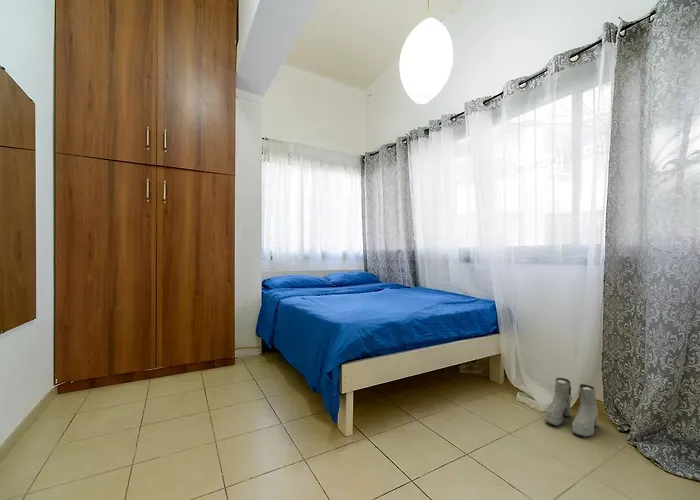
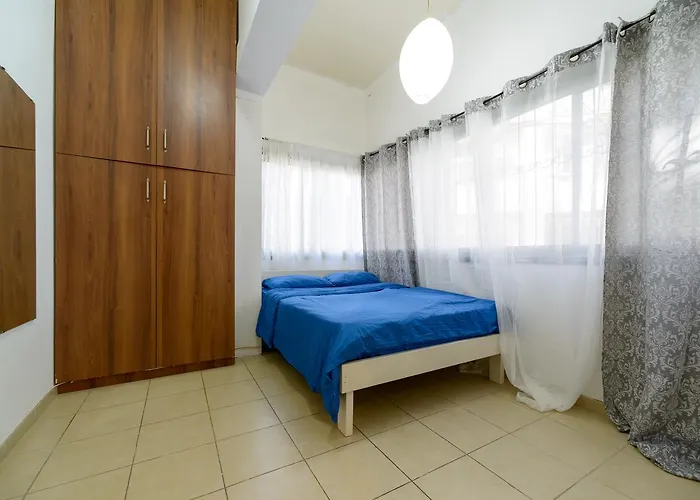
- boots (570, 402)
